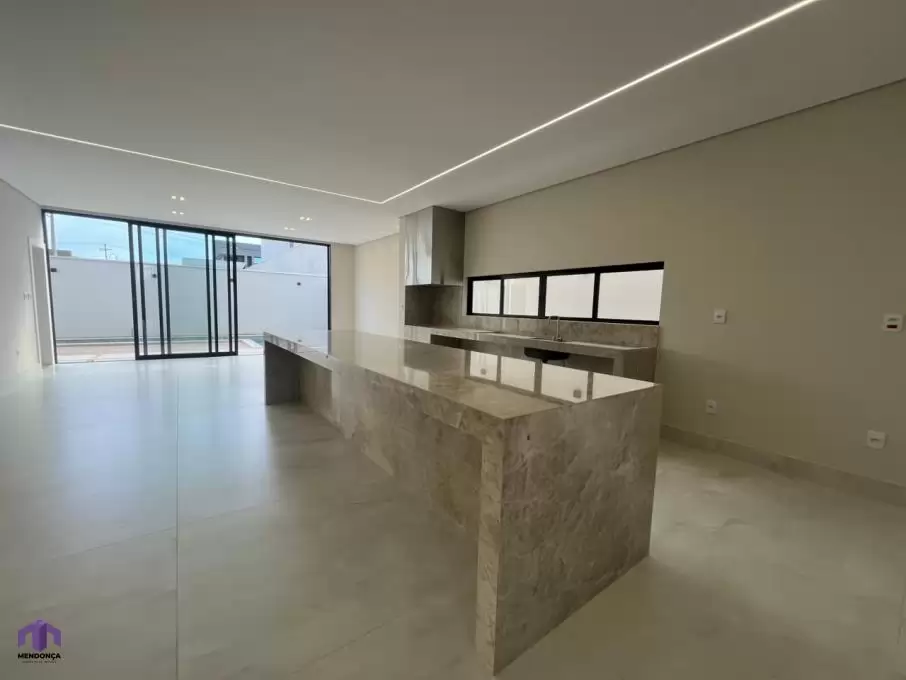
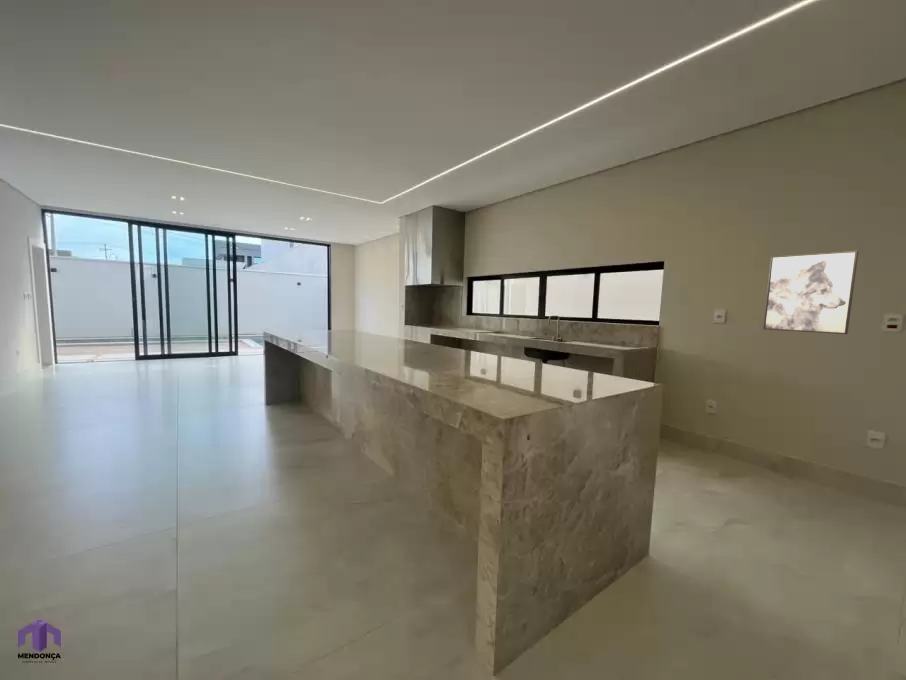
+ wall art (807, 293)
